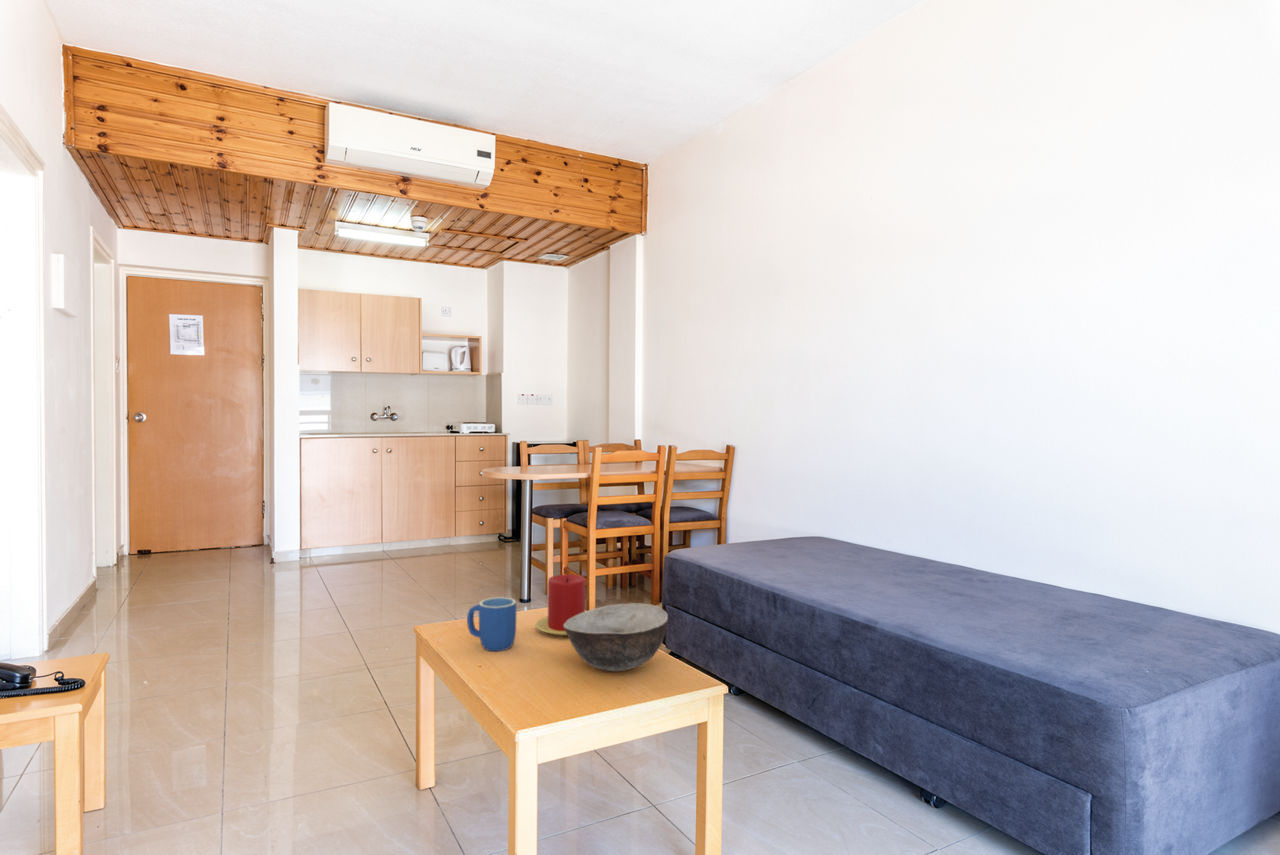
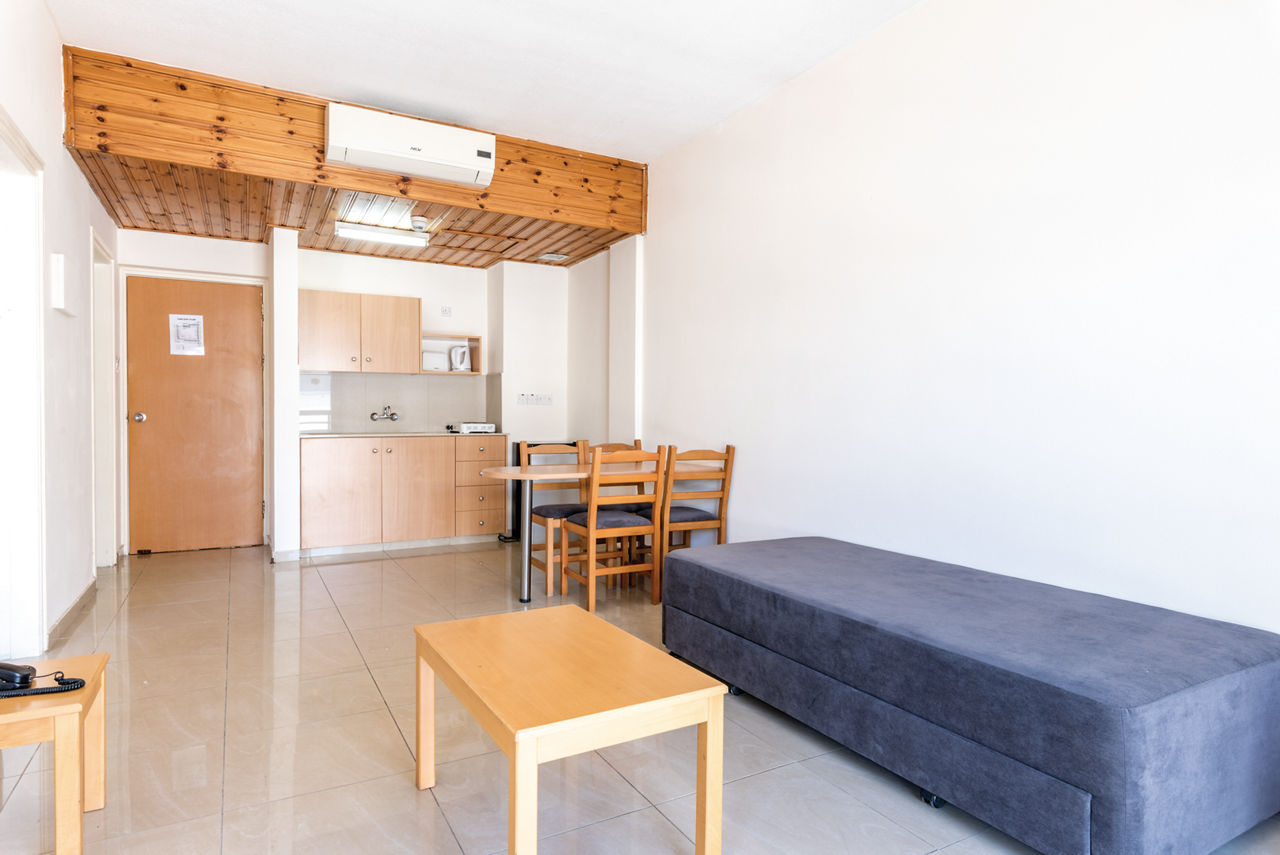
- bowl (616, 639)
- candle (566, 603)
- mug (493, 624)
